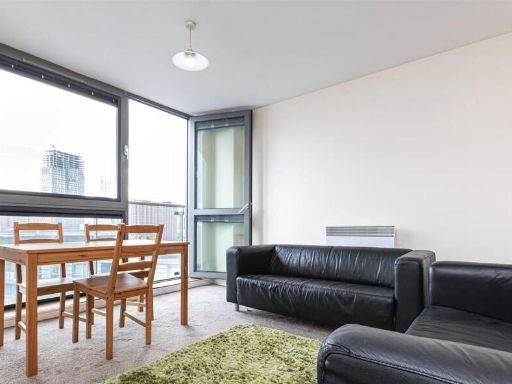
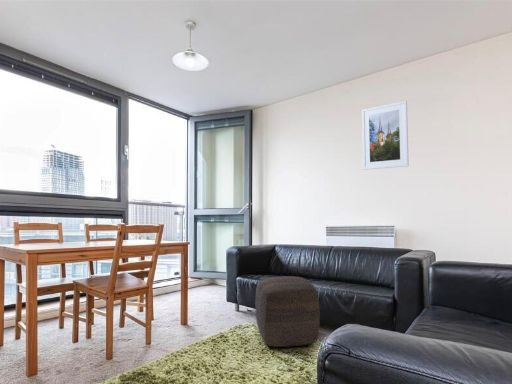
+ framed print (384, 136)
+ ottoman (286, 308)
